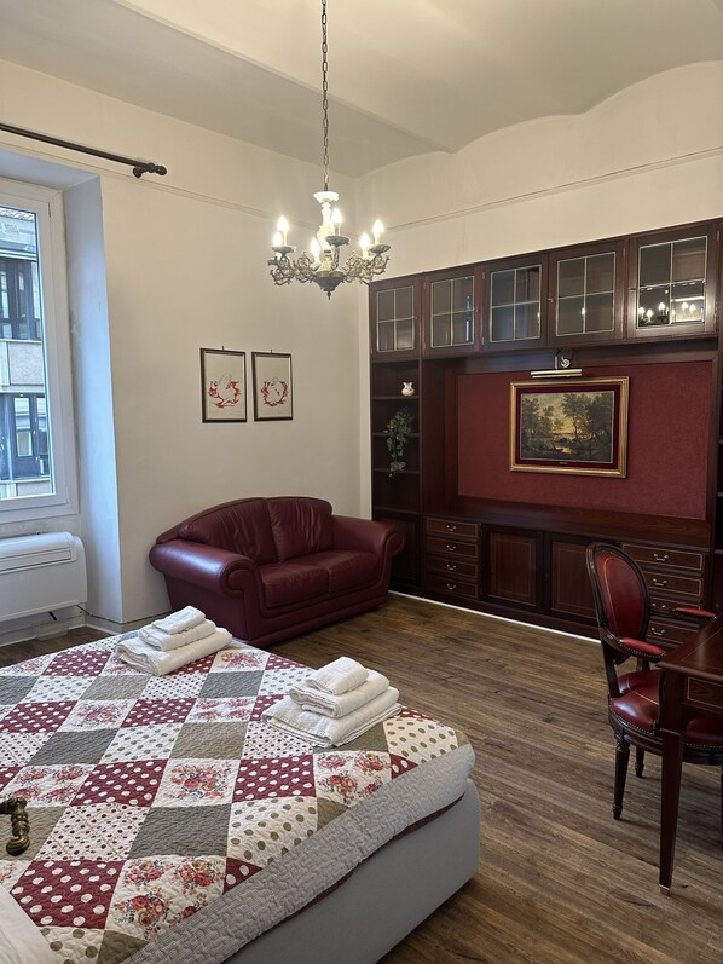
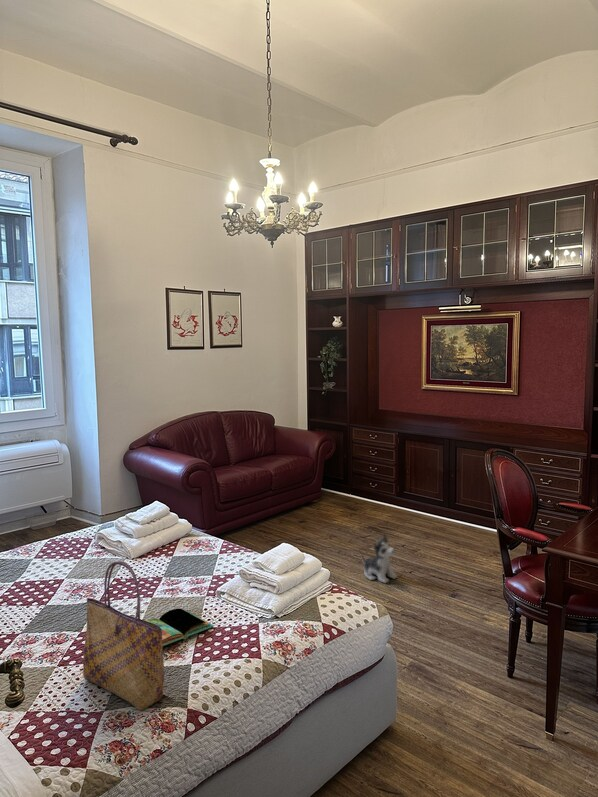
+ plush toy (377, 554)
+ book (171, 626)
+ tote bag (120, 626)
